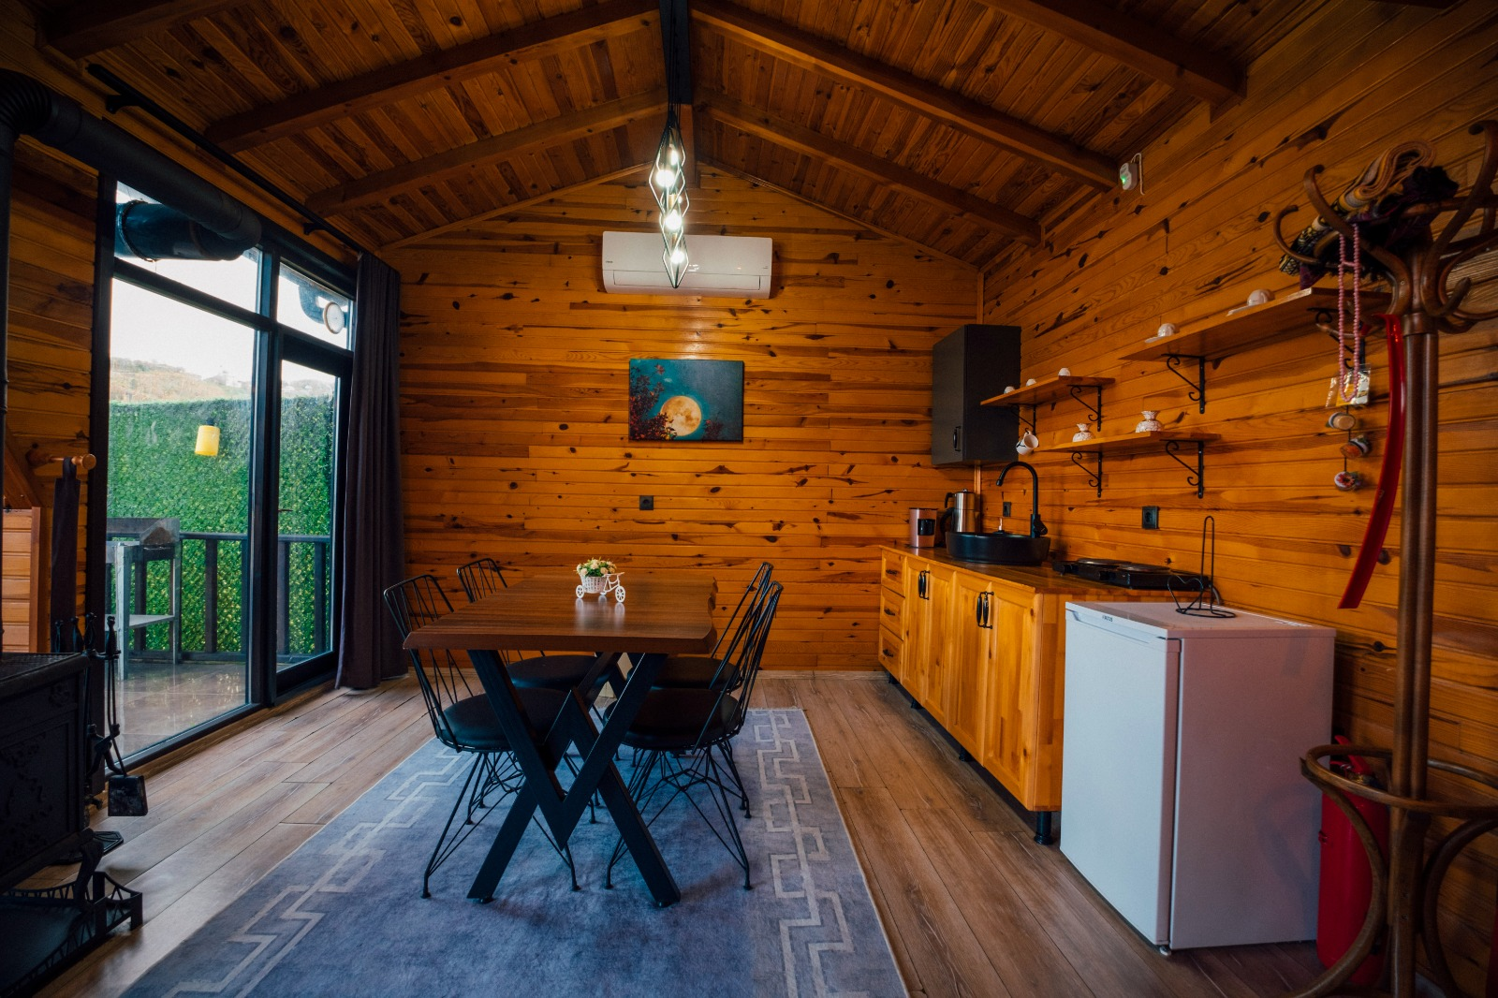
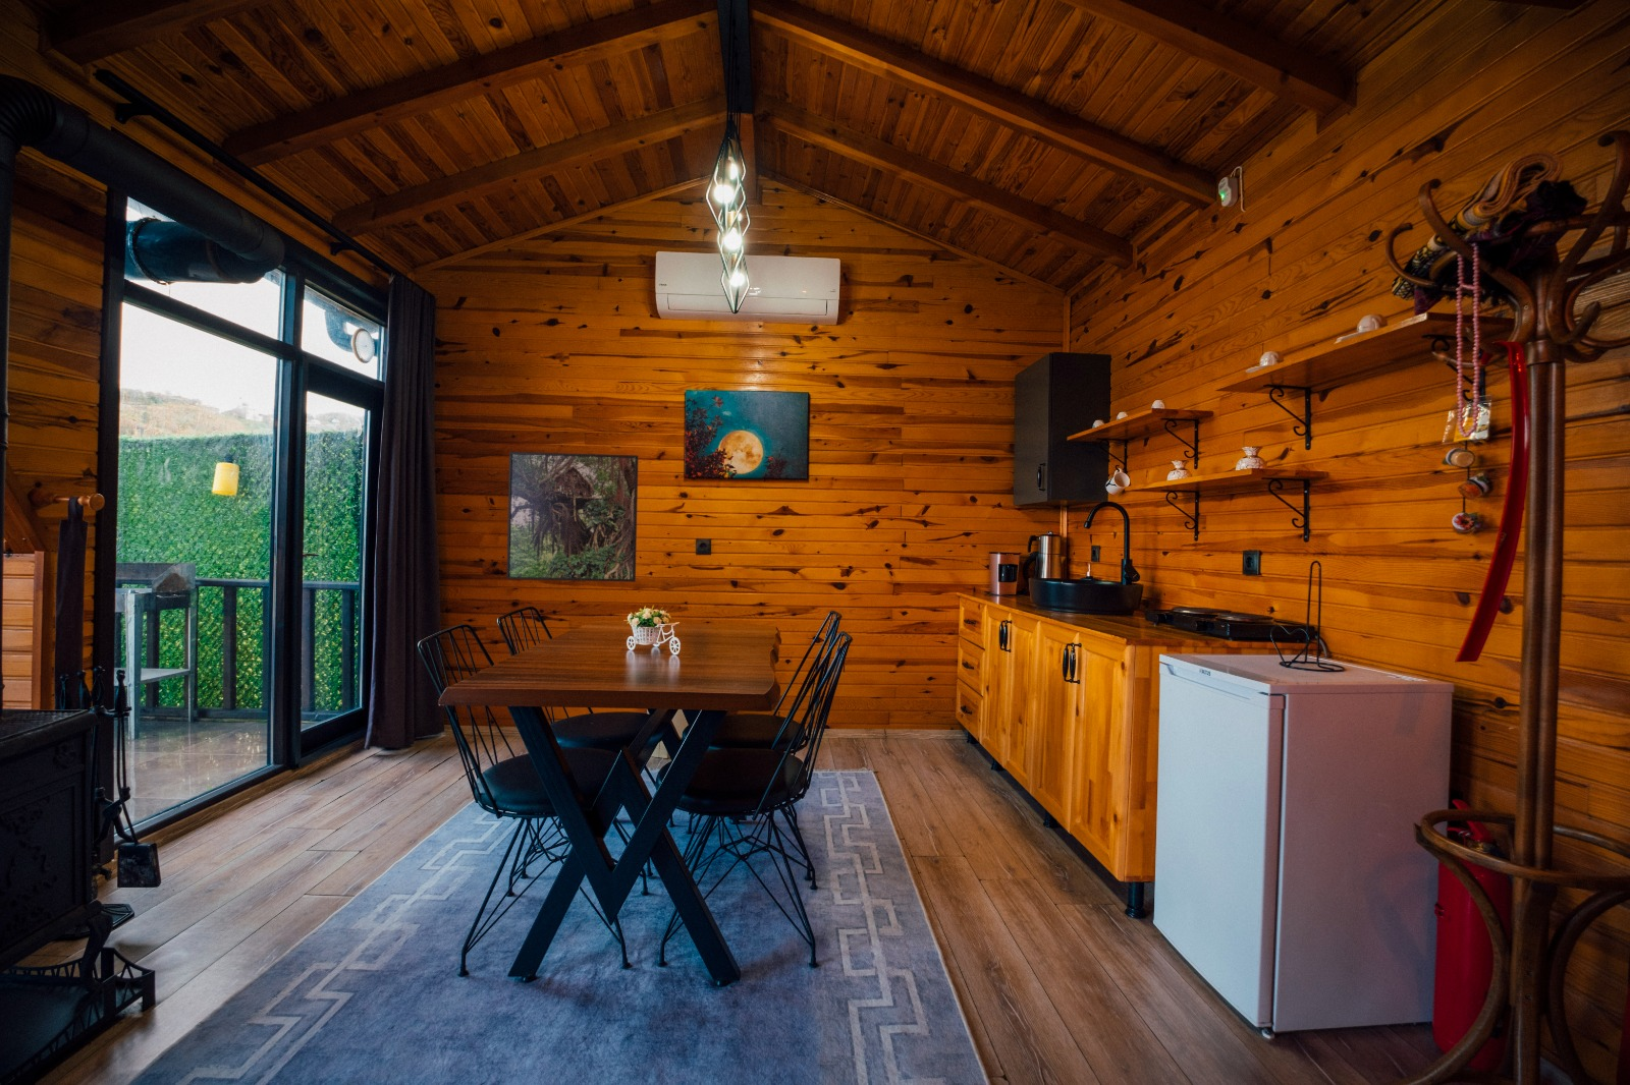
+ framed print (572, 517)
